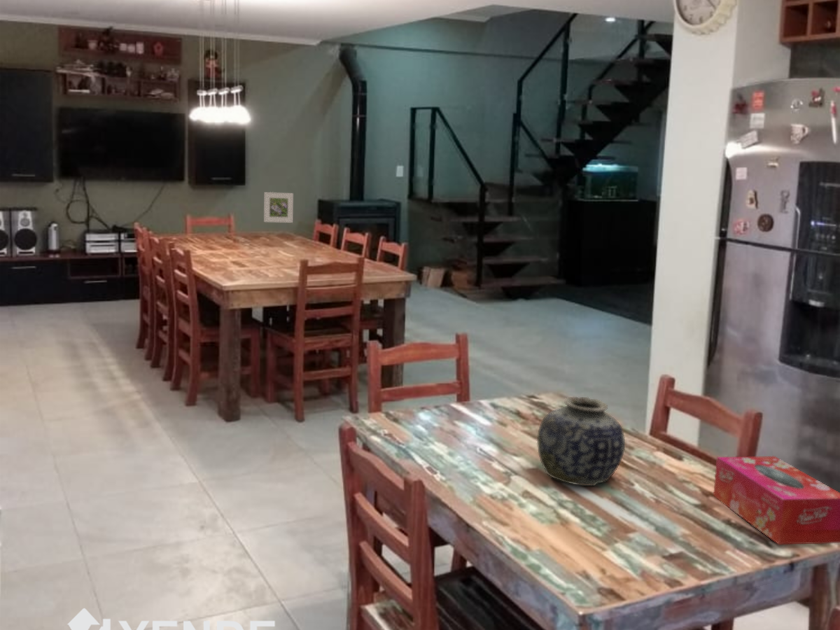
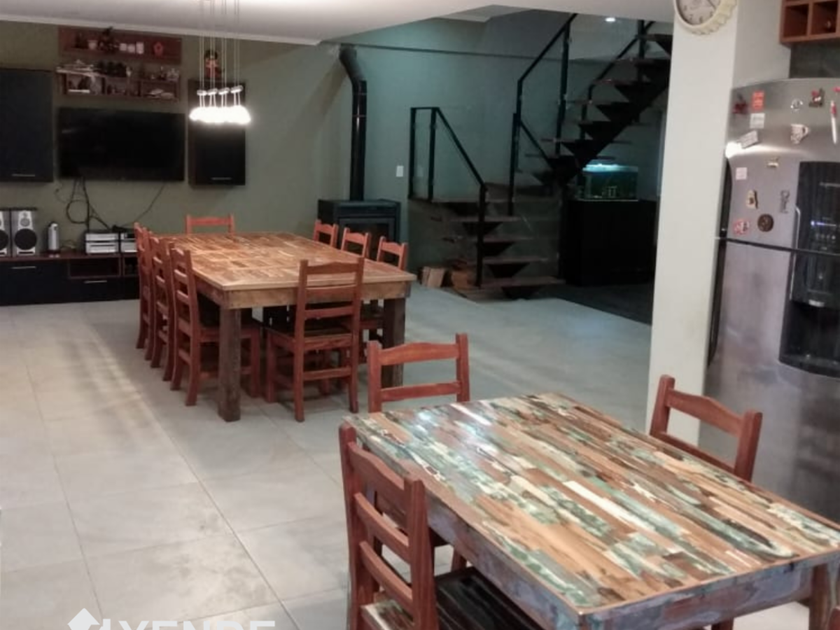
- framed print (278, 207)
- vase (581, 438)
- tissue box (776, 497)
